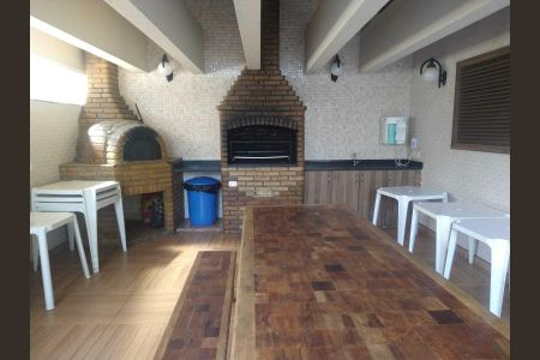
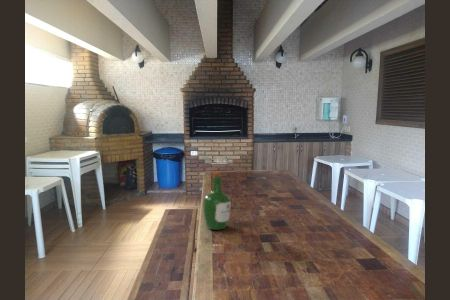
+ wine bottle (217, 199)
